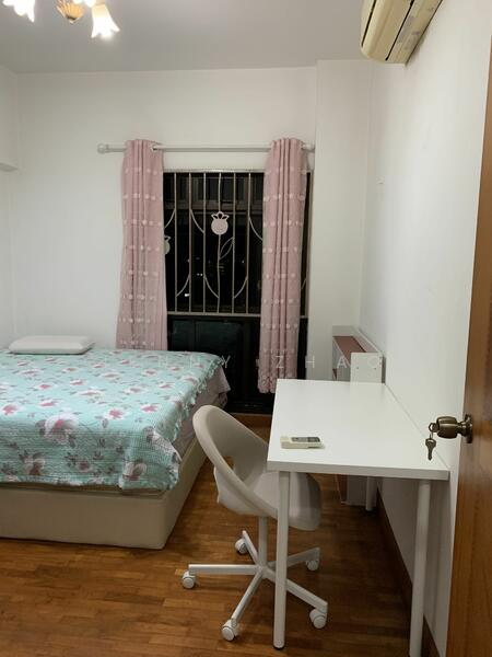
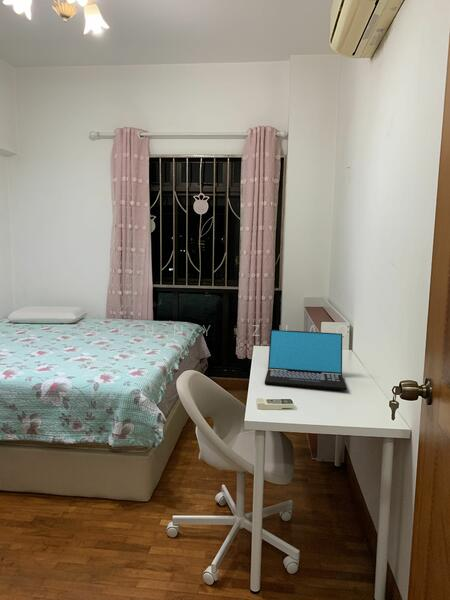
+ laptop (305, 357)
